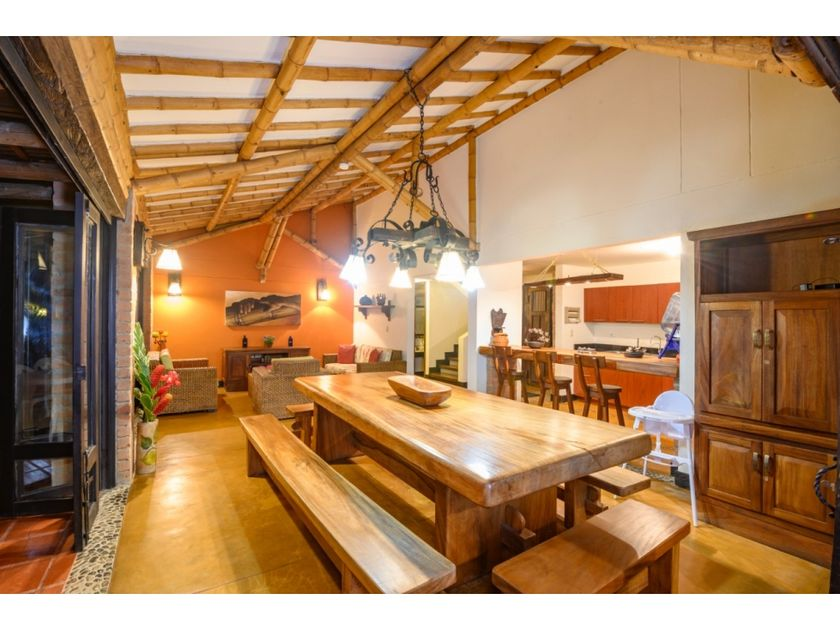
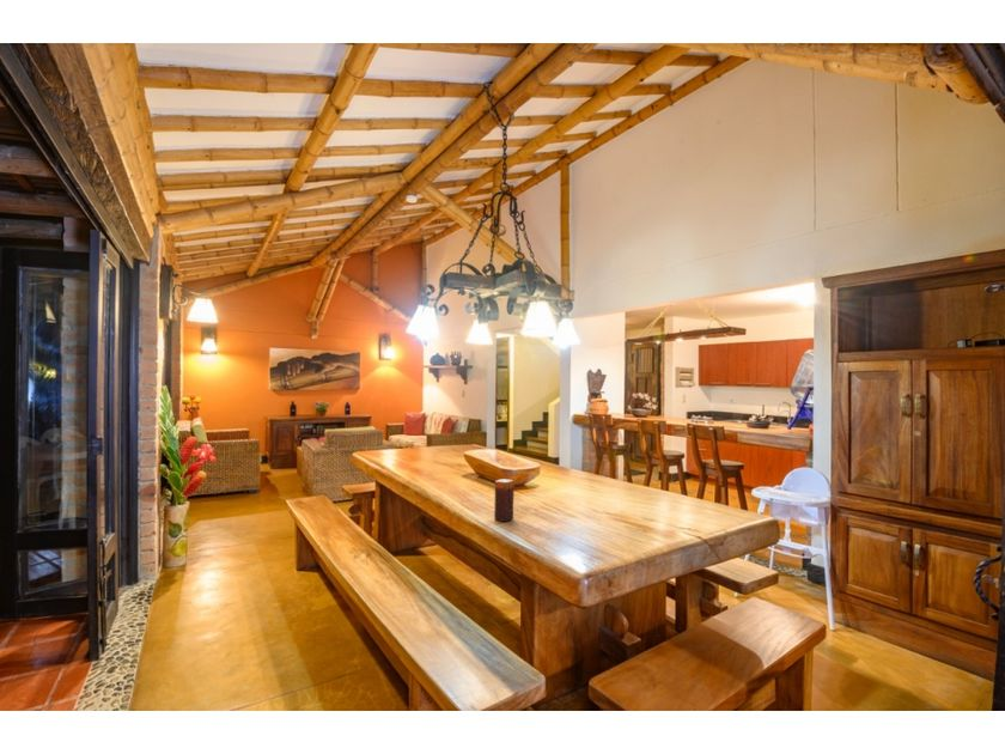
+ candle (504, 499)
